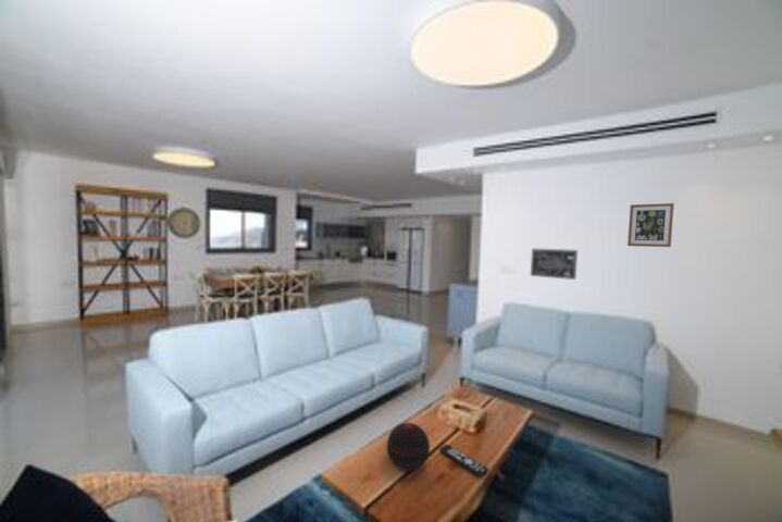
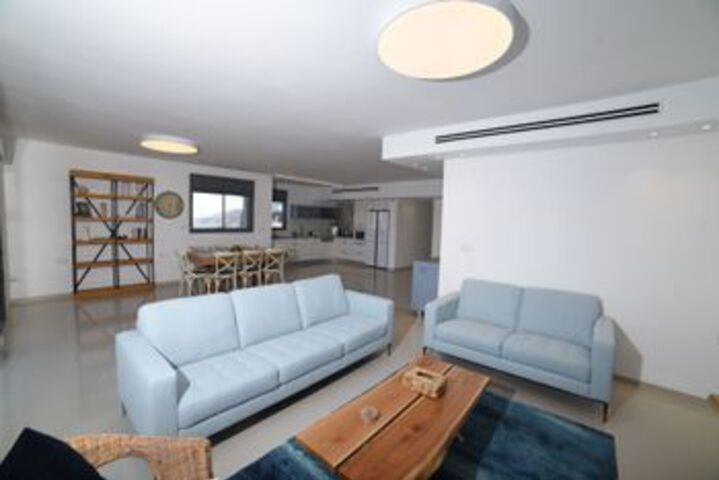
- decorative orb (408, 446)
- remote control (462, 460)
- wall art (649, 225)
- wall art (553, 263)
